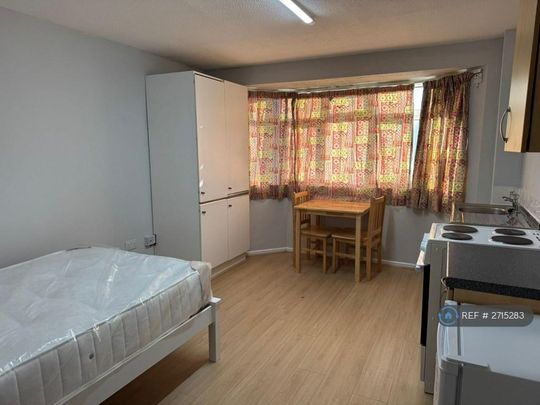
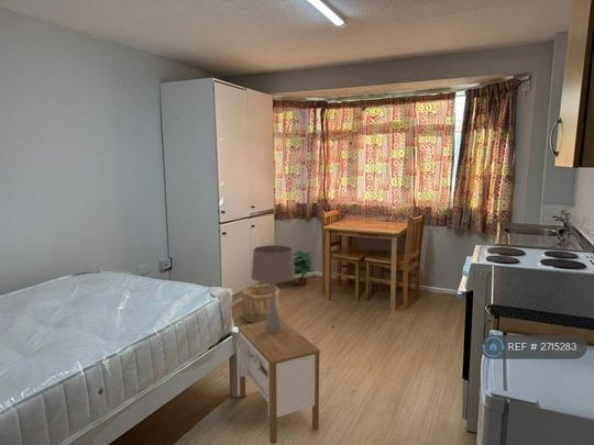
+ nightstand (277, 374)
+ table lamp (273, 288)
+ potted plant (301, 268)
+ wooden bucket (261, 303)
